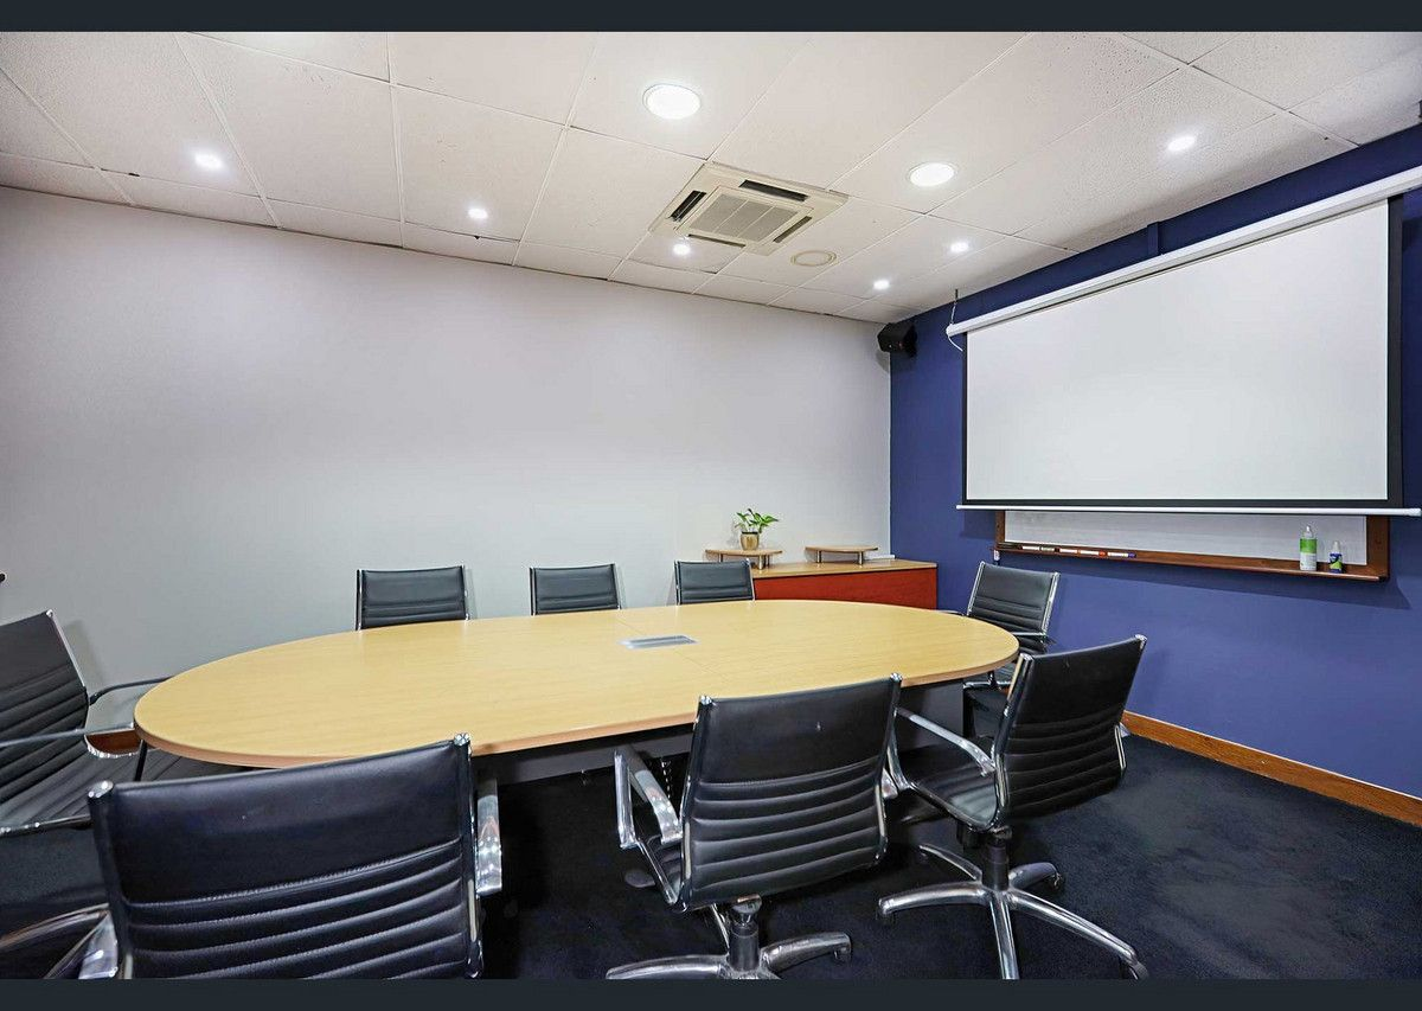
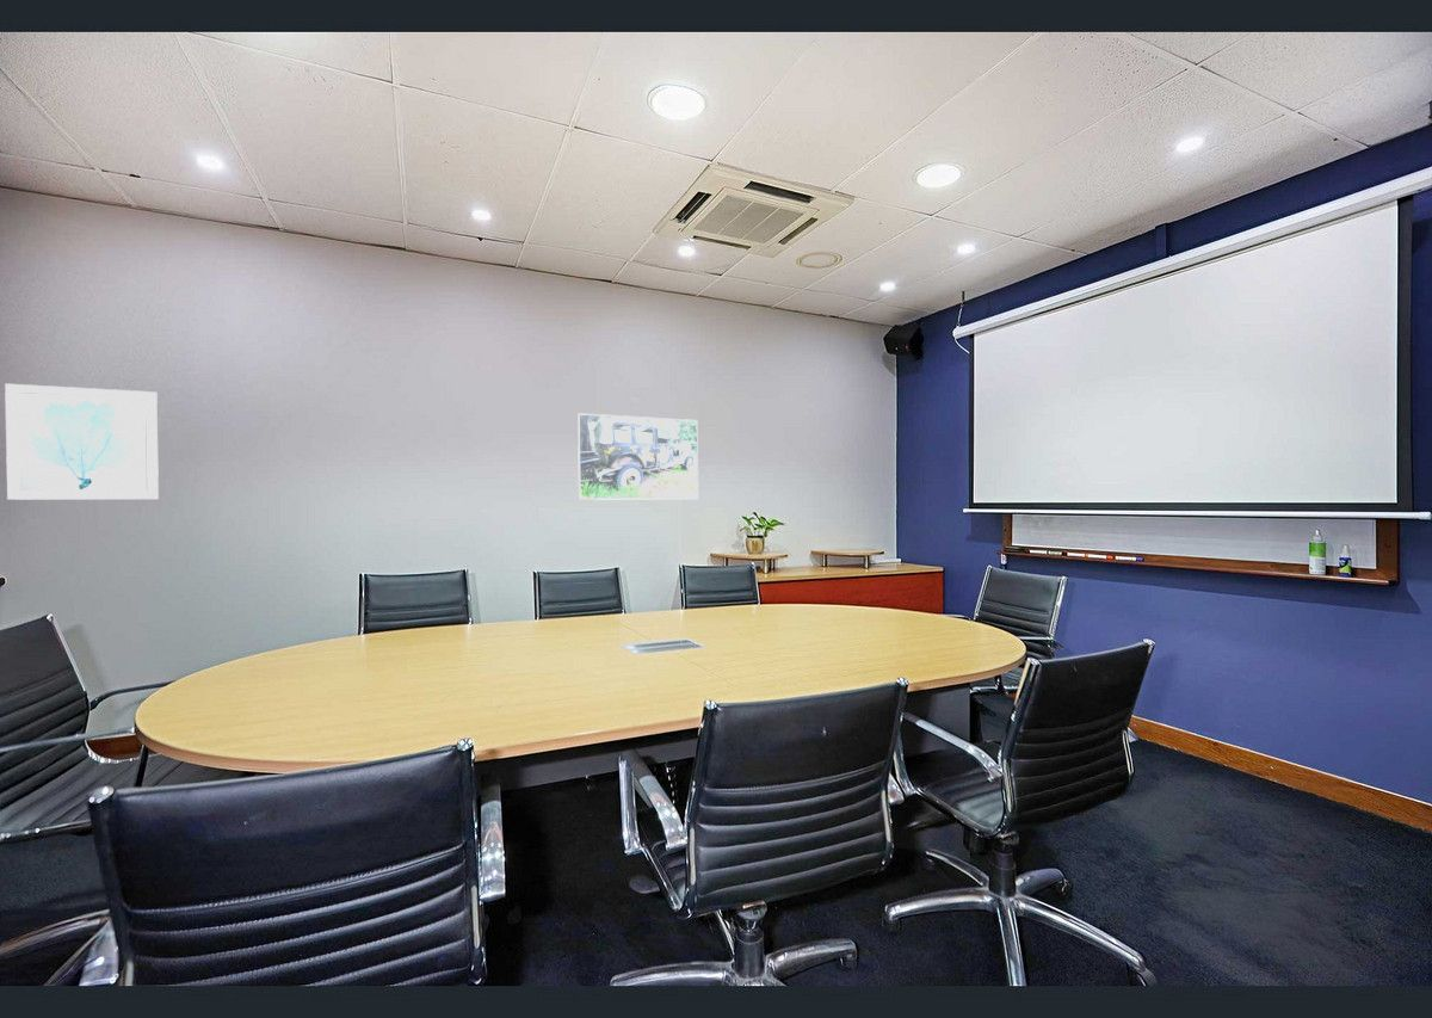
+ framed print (640, 458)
+ wall art (85, 443)
